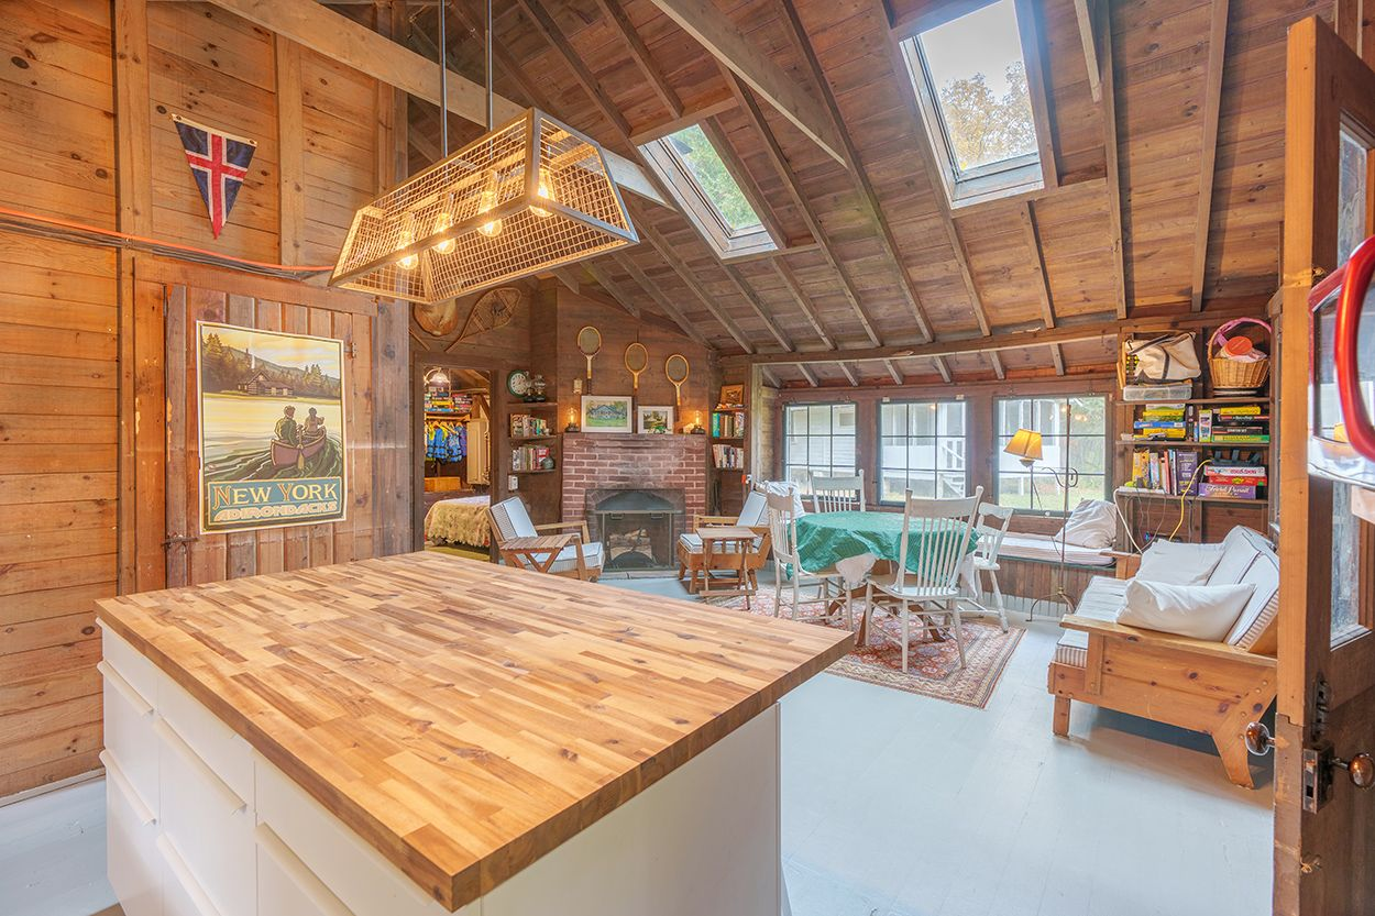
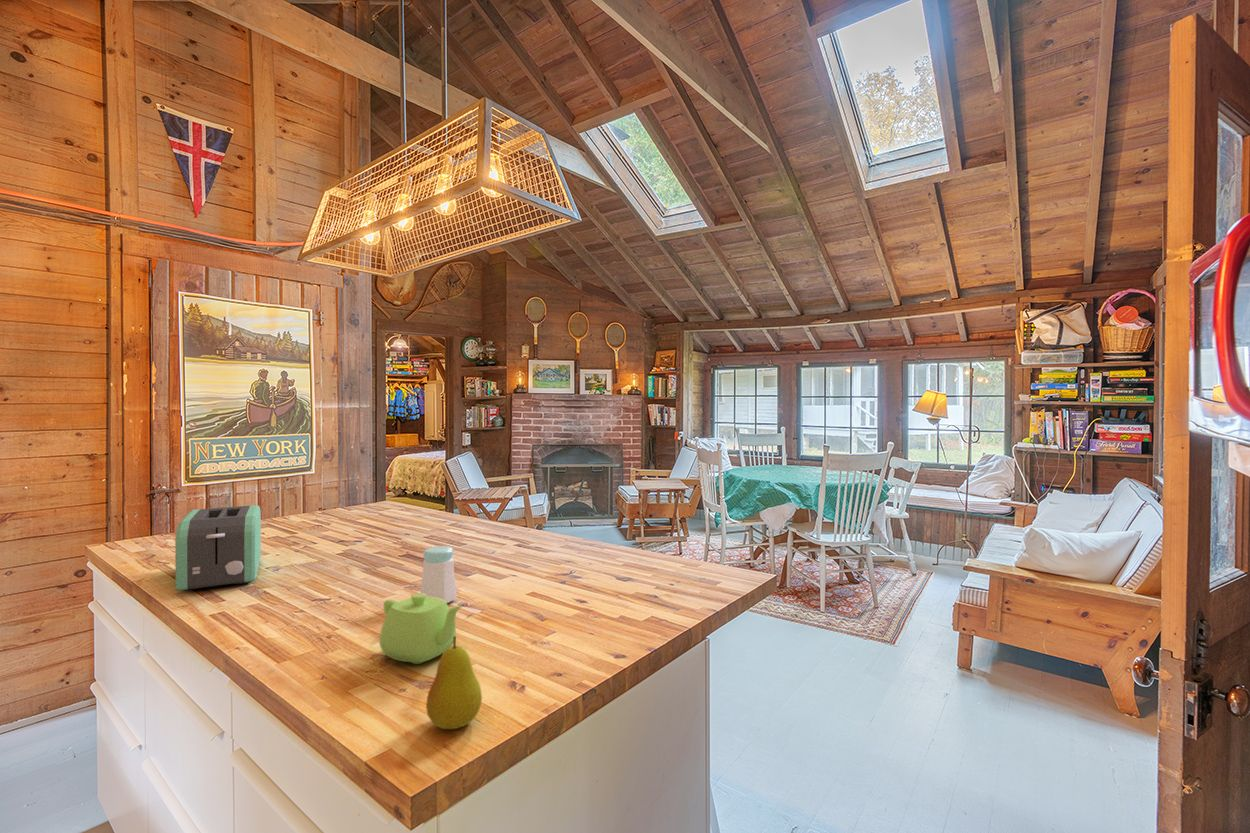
+ toaster (222, 543)
+ fruit (454, 678)
+ salt shaker (438, 574)
+ teapot (421, 624)
